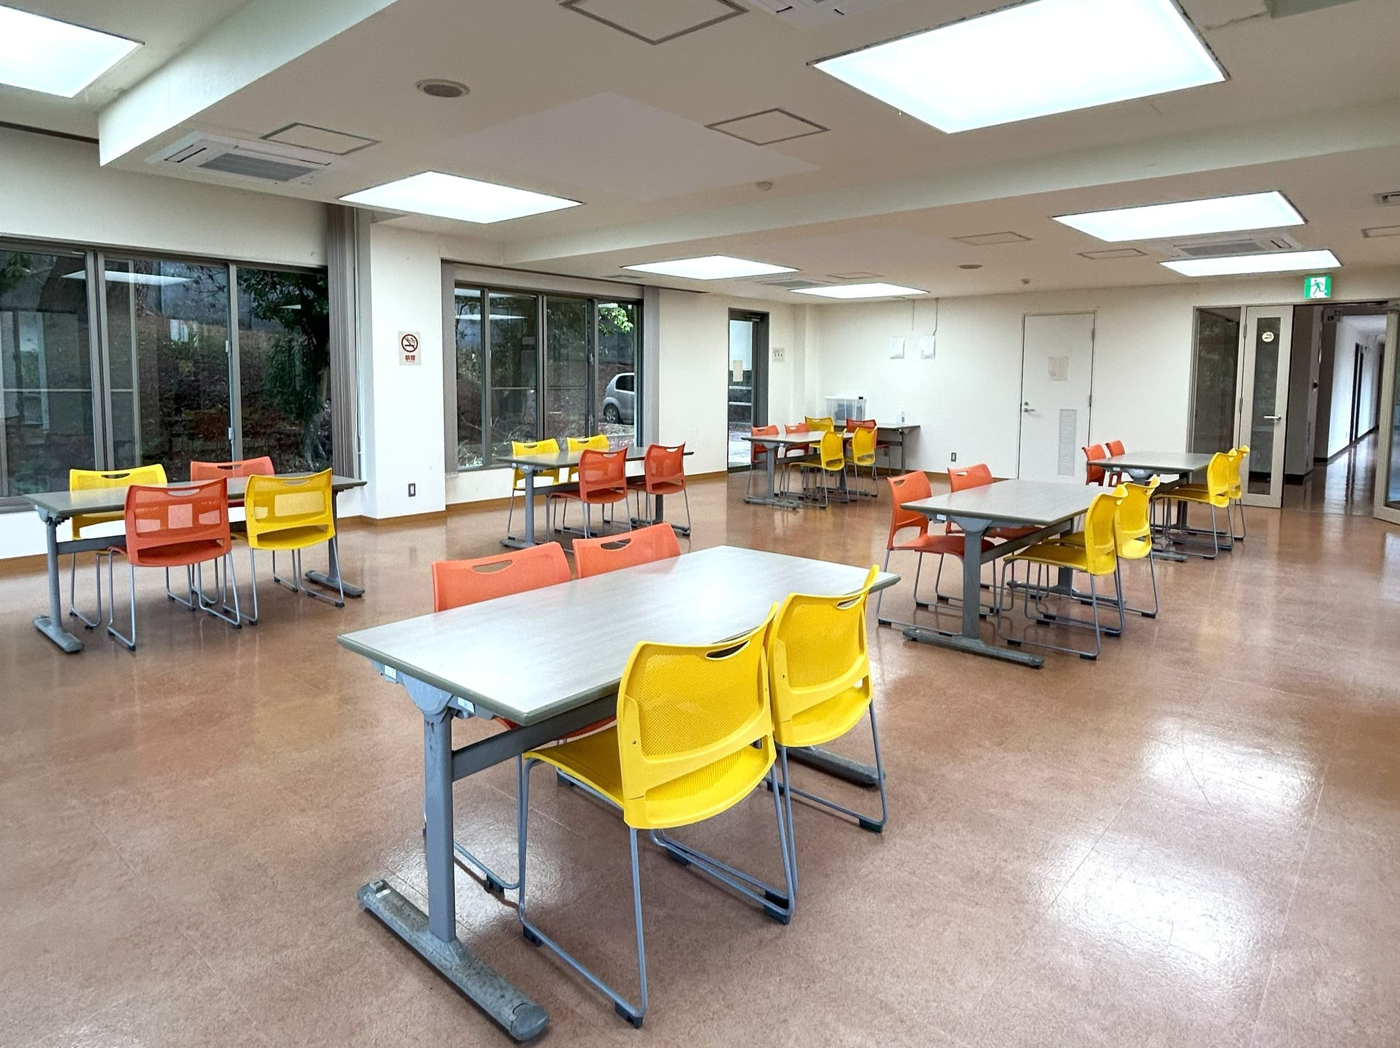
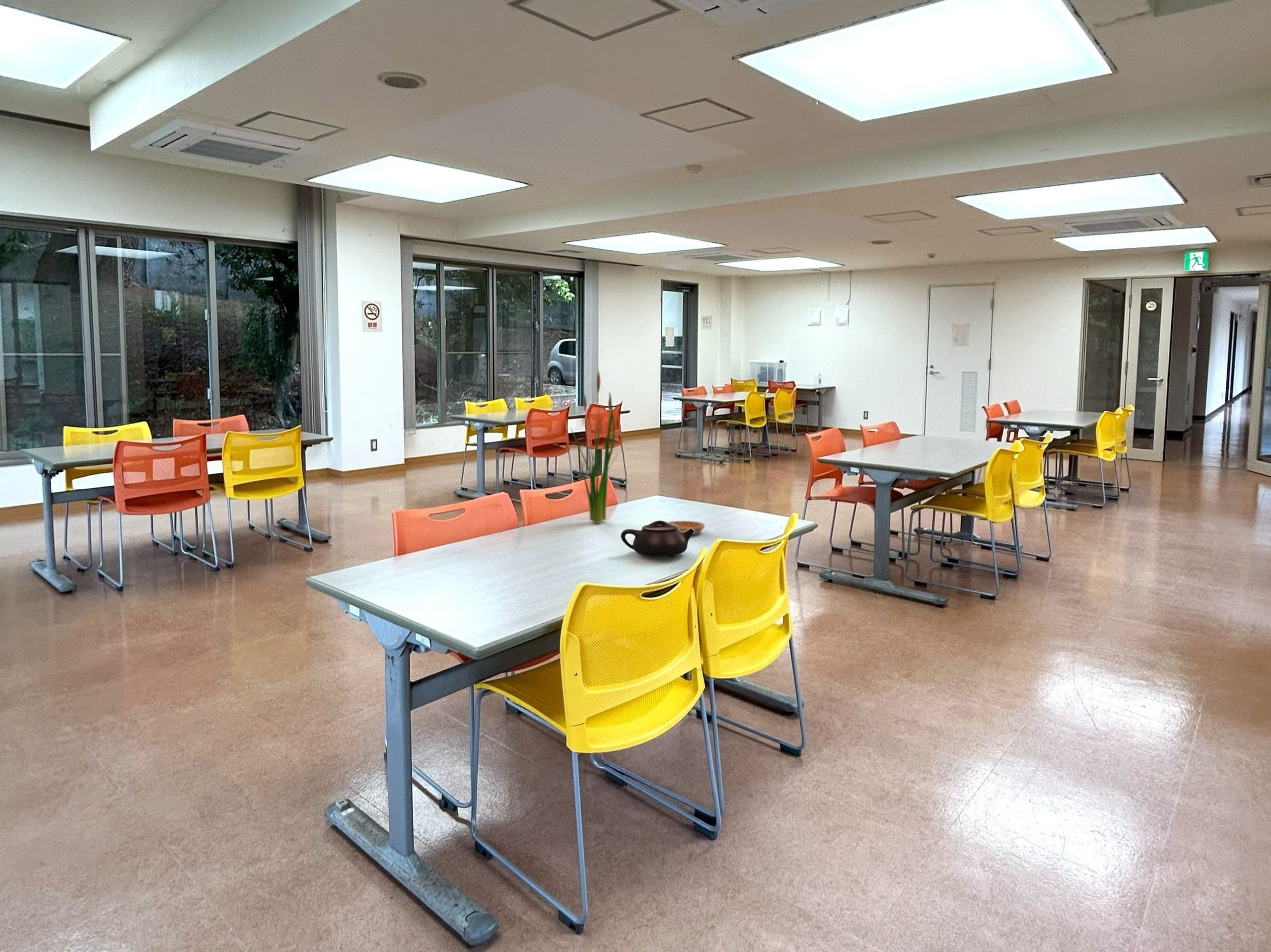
+ saucer (683, 528)
+ plant (597, 445)
+ teapot (658, 537)
